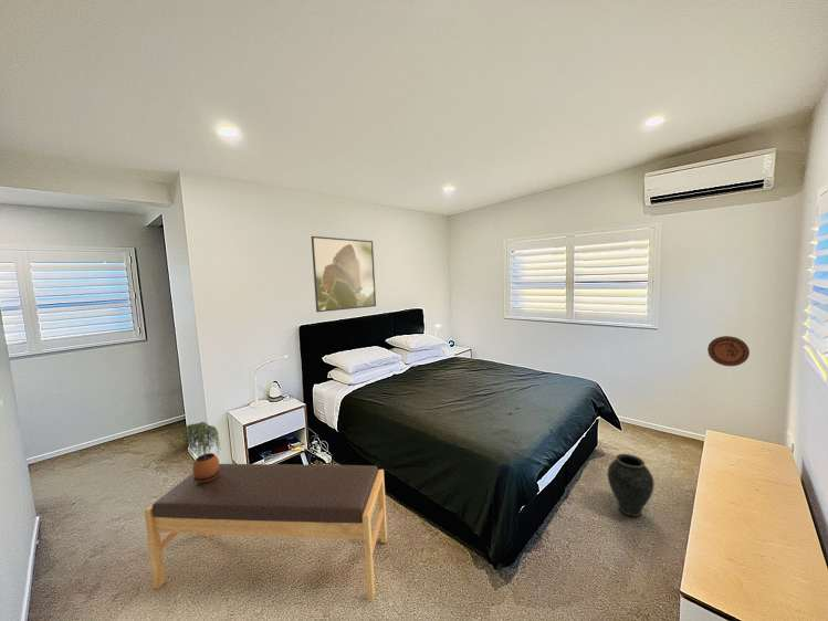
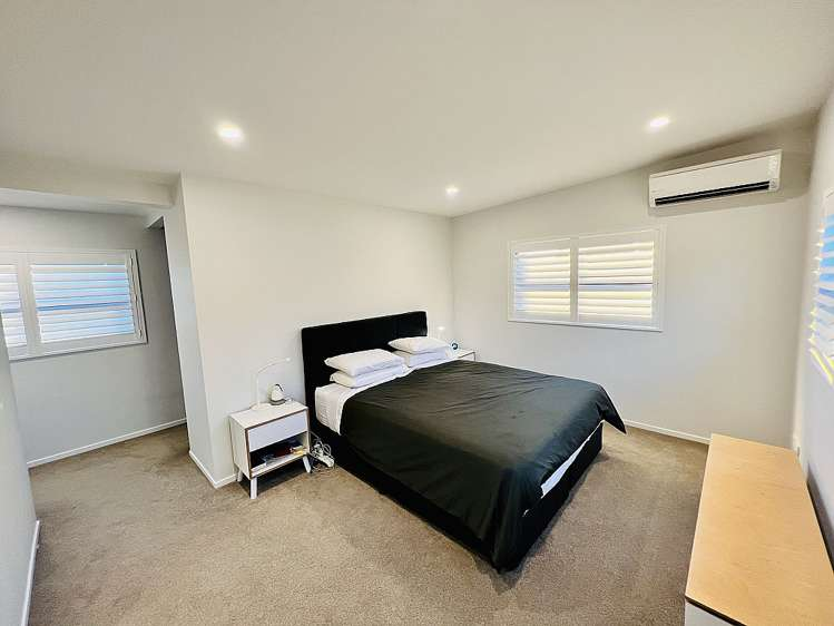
- vase (629, 485)
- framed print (346, 274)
- potted plant (203, 450)
- decorative plate (727, 350)
- bench (275, 522)
